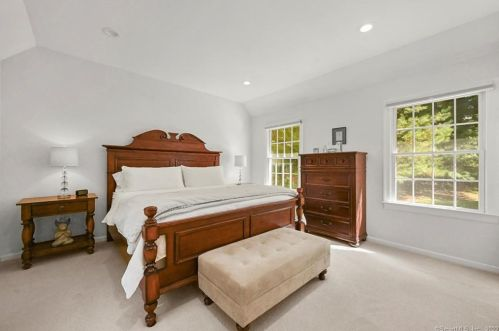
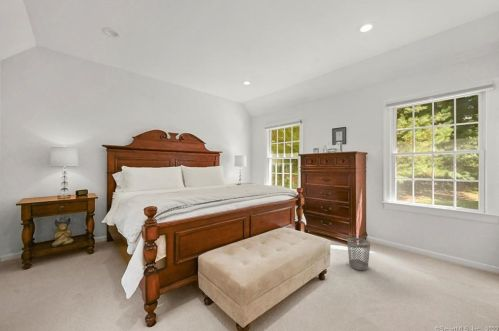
+ wastebasket (358, 254)
